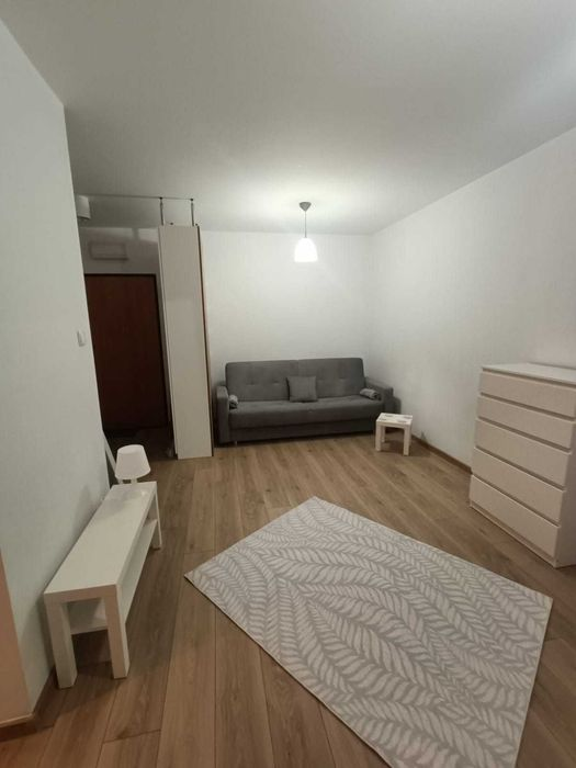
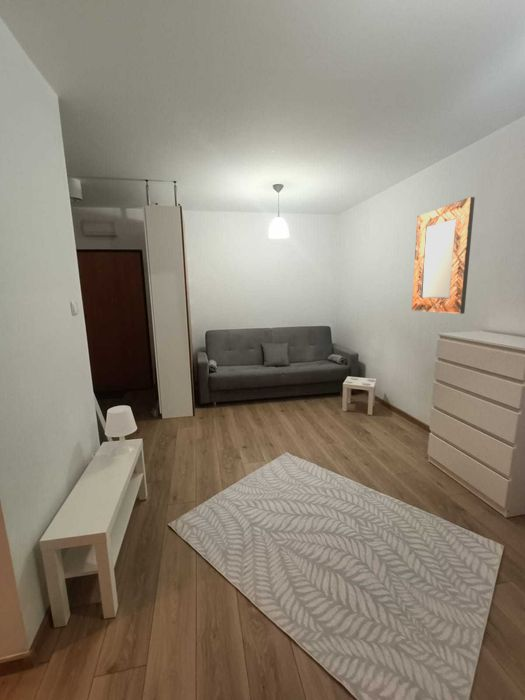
+ home mirror (438, 261)
